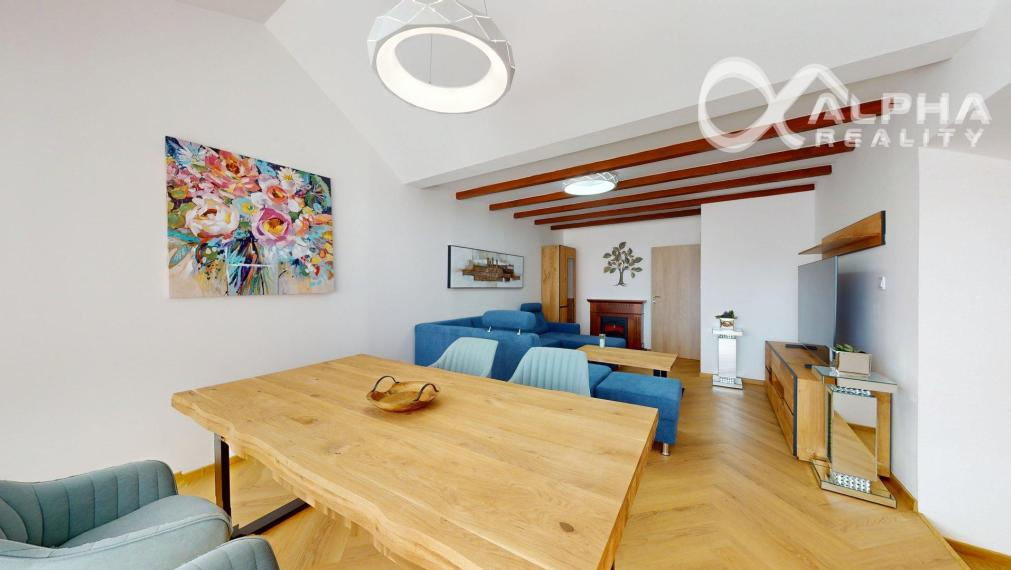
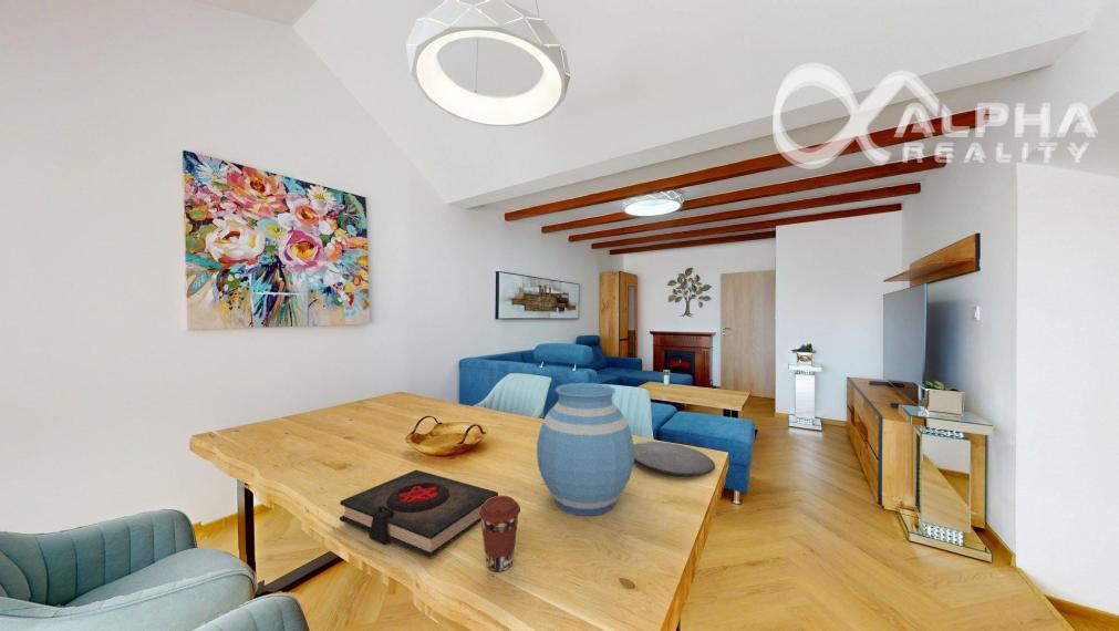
+ coffee cup (499, 532)
+ vase (584, 443)
+ book (421, 501)
+ plate (670, 456)
